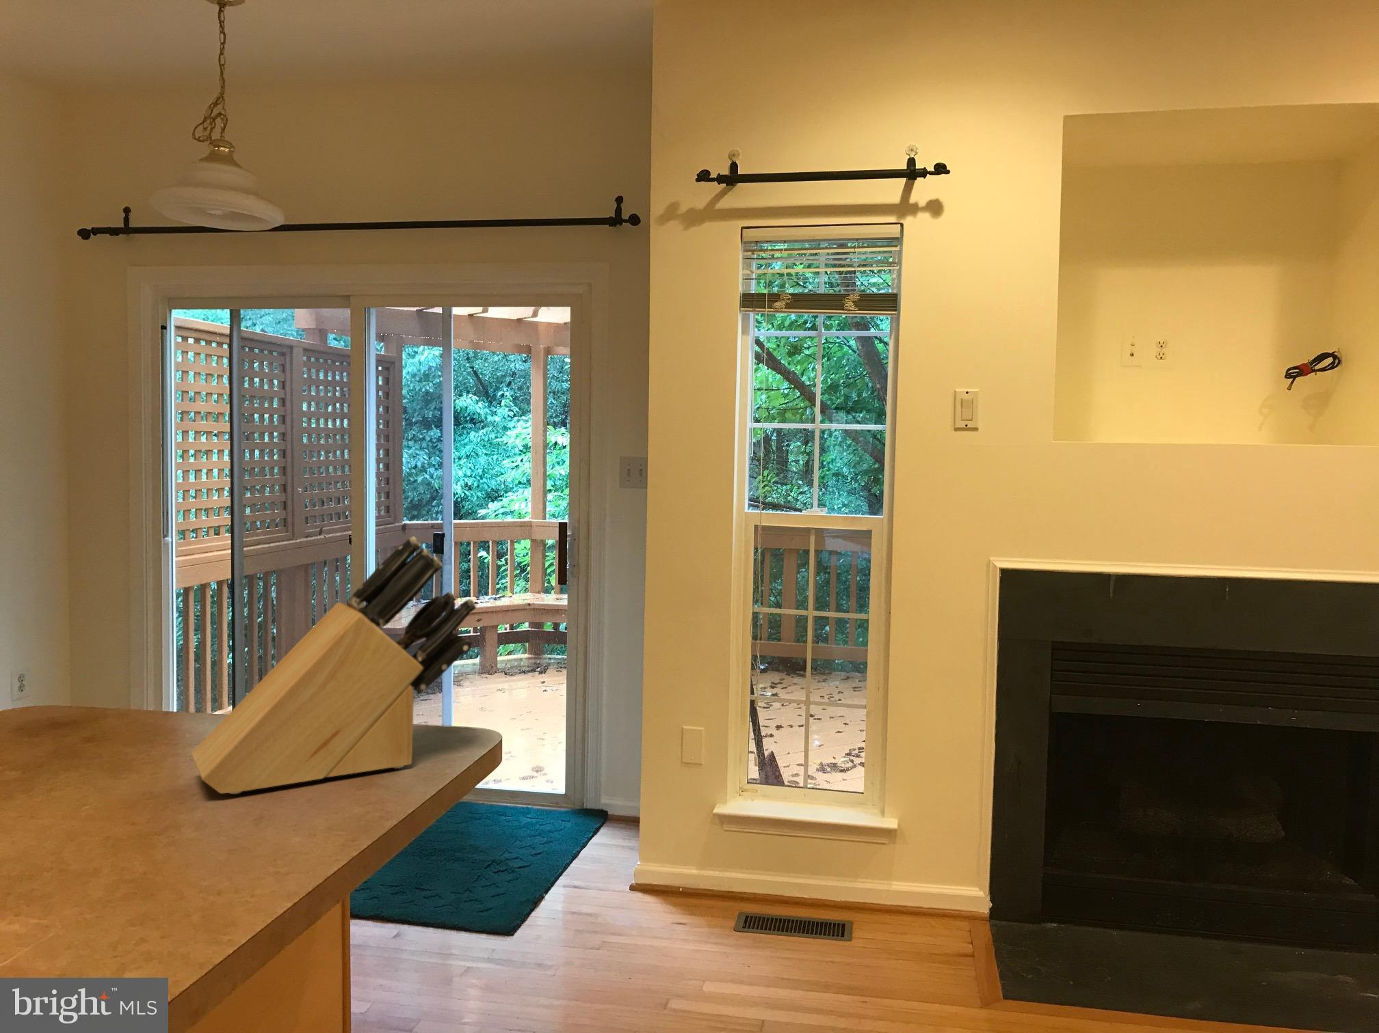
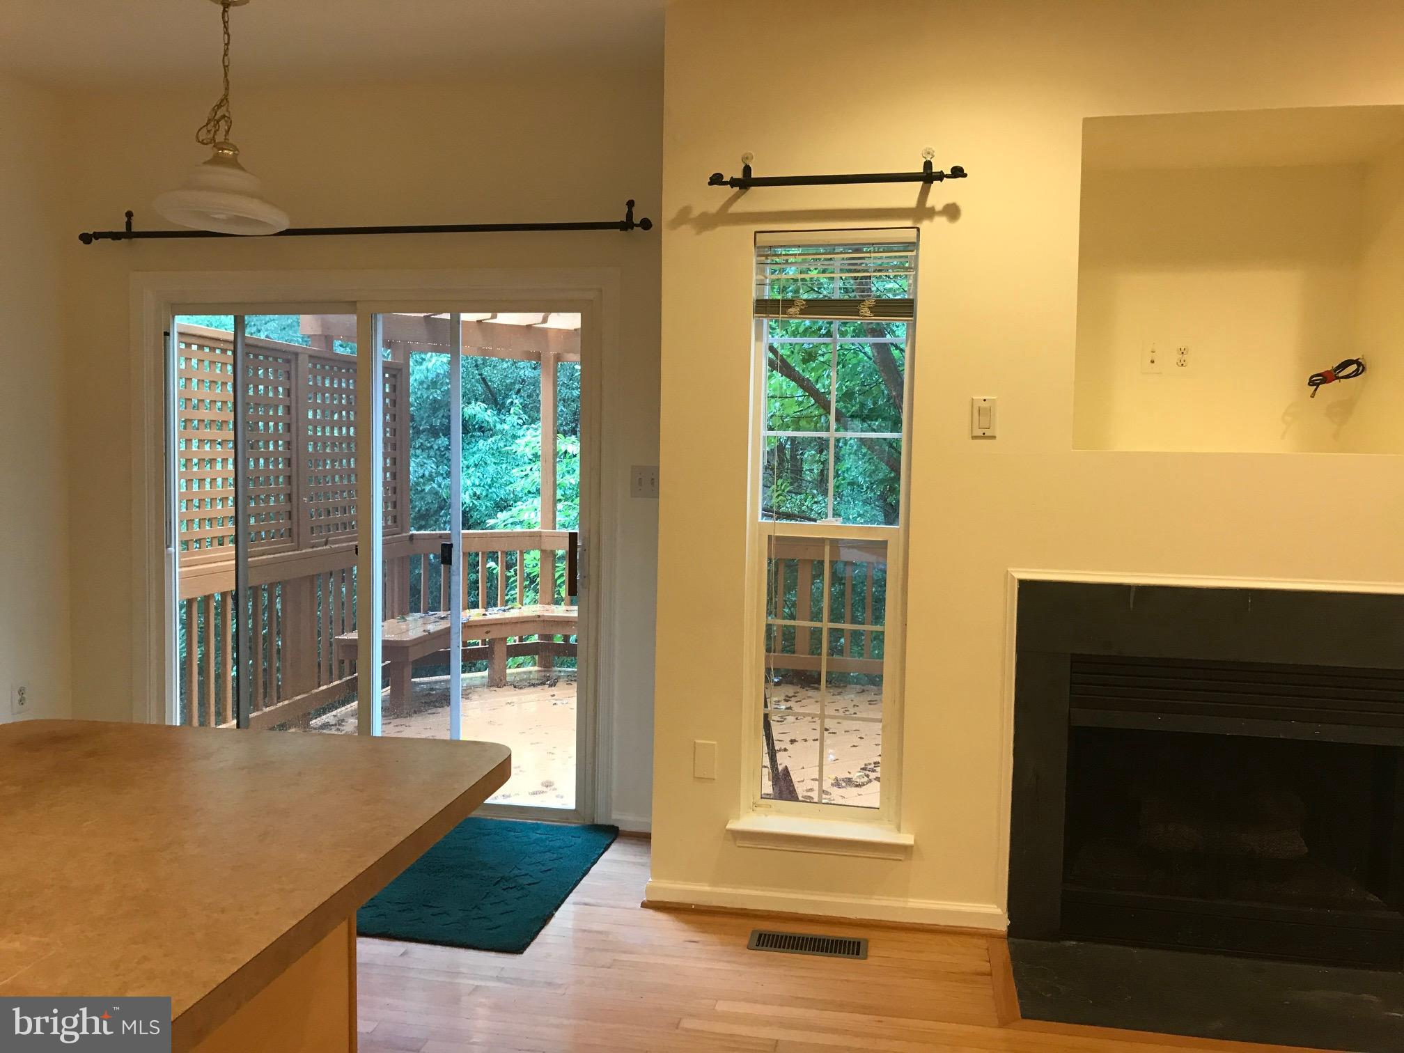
- knife block (340, 654)
